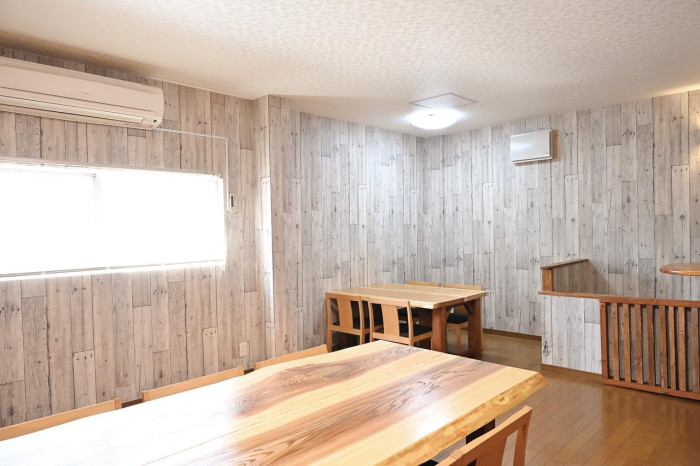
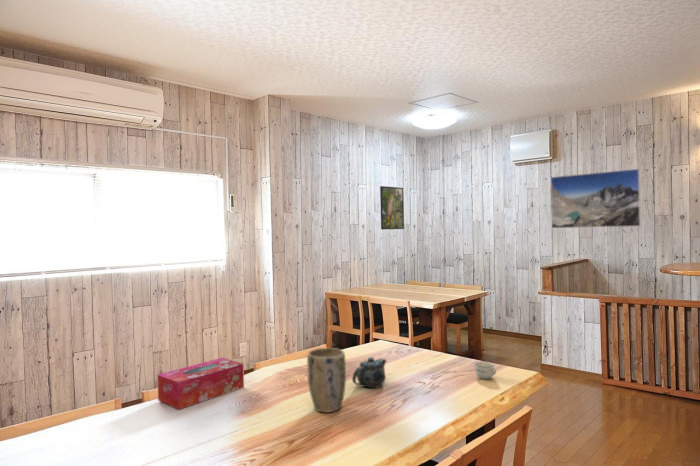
+ cup (486, 371)
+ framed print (392, 208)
+ tissue box (202, 381)
+ chinaware (370, 371)
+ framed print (593, 200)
+ plant pot (326, 379)
